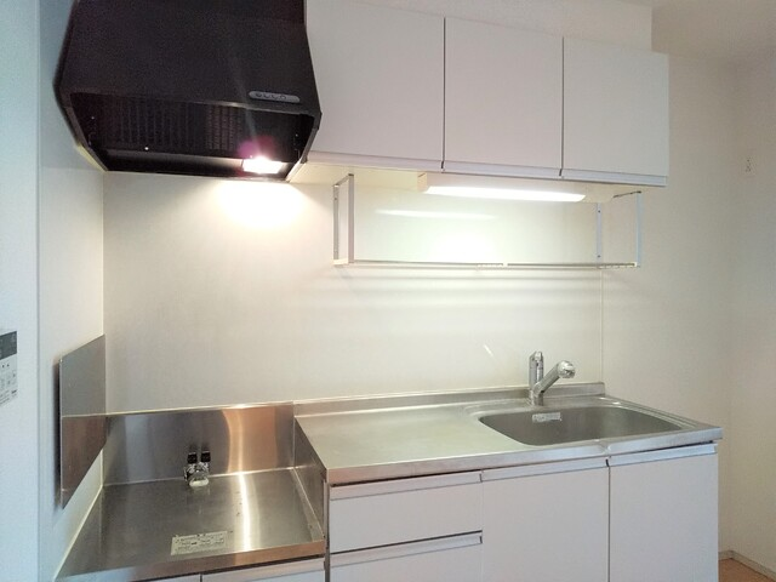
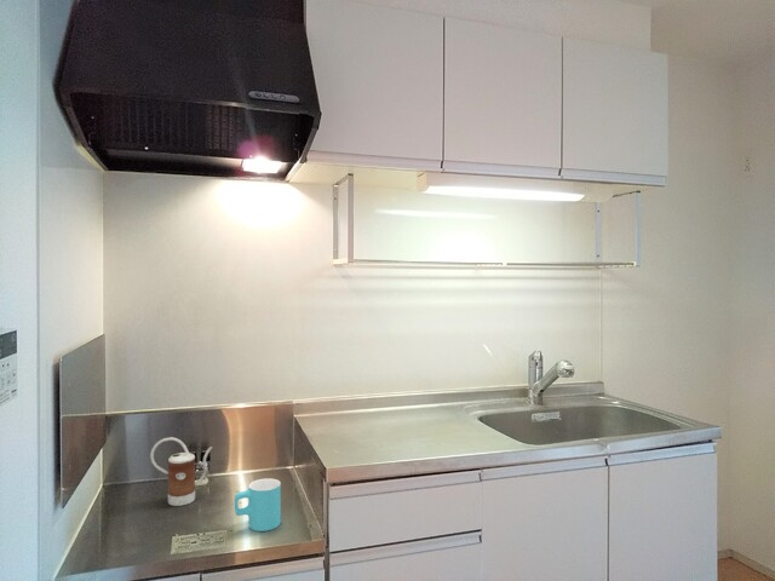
+ cup (258, 504)
+ kettle (182, 467)
